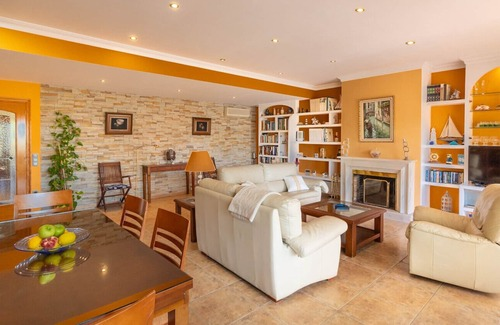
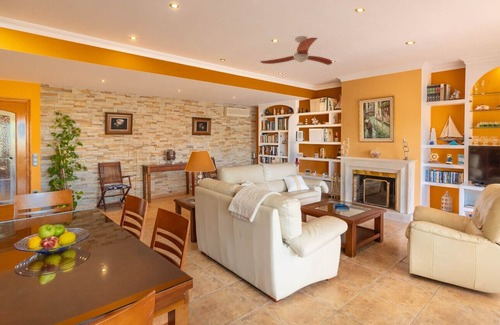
+ ceiling fan (297, 48)
